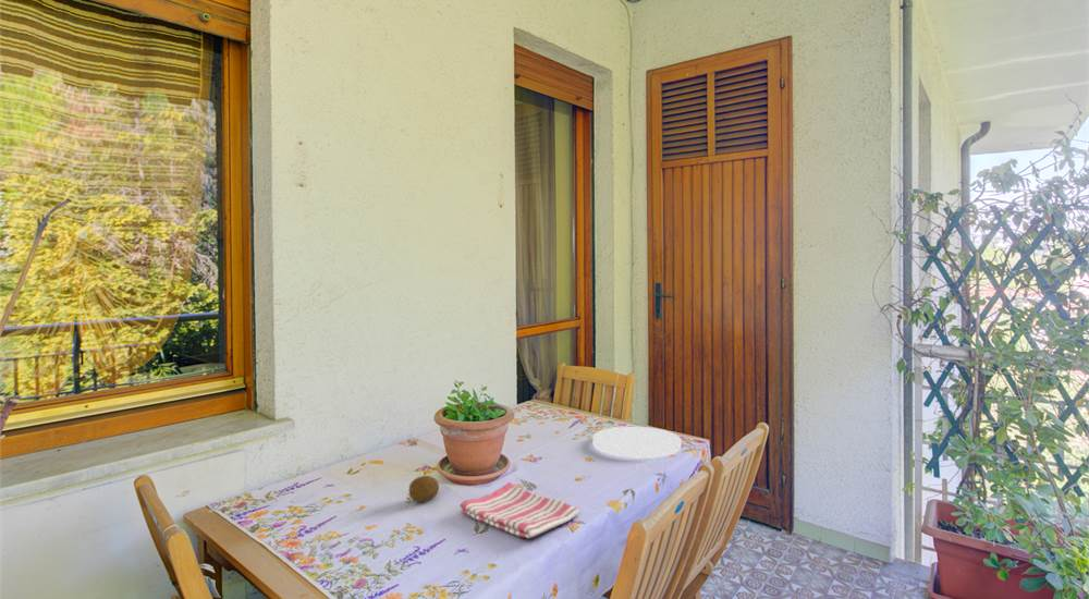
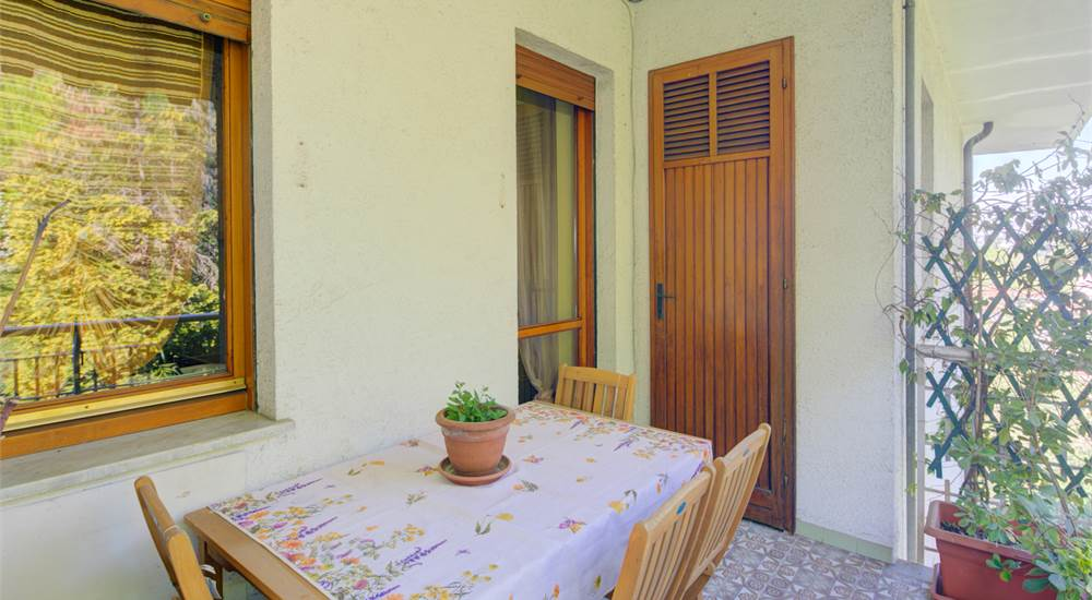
- dish towel (518, 508)
- plate (636, 441)
- fruit (424, 488)
